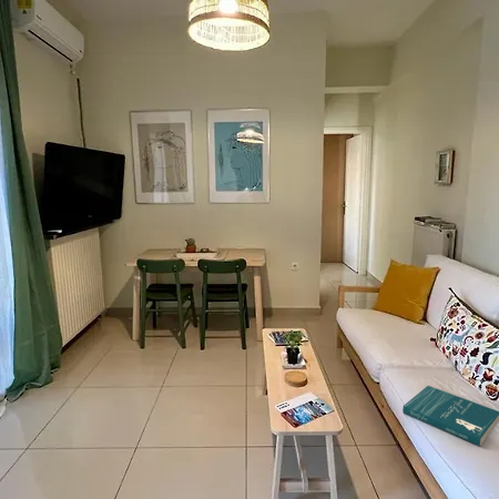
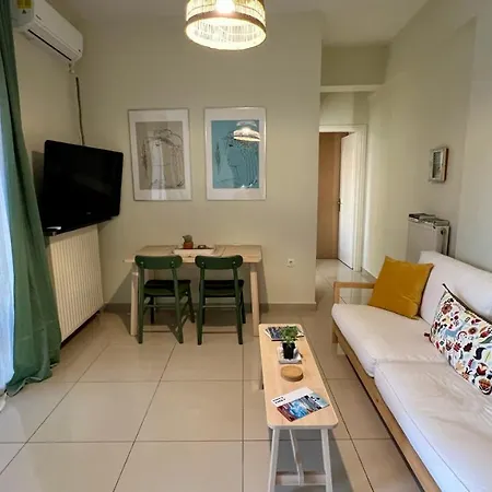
- book (450, 413)
